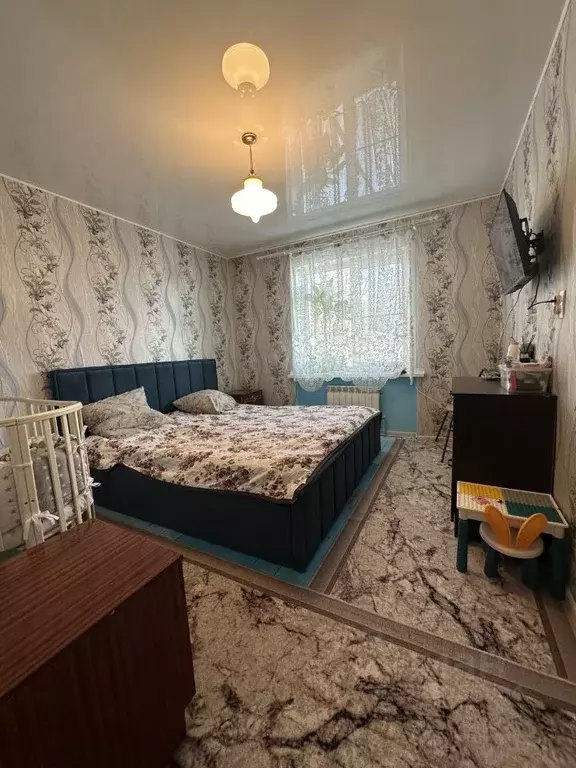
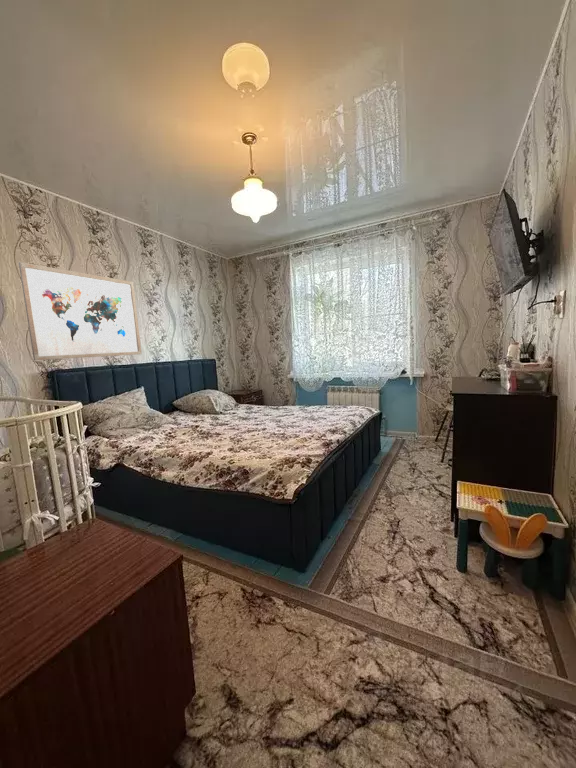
+ wall art (90, 315)
